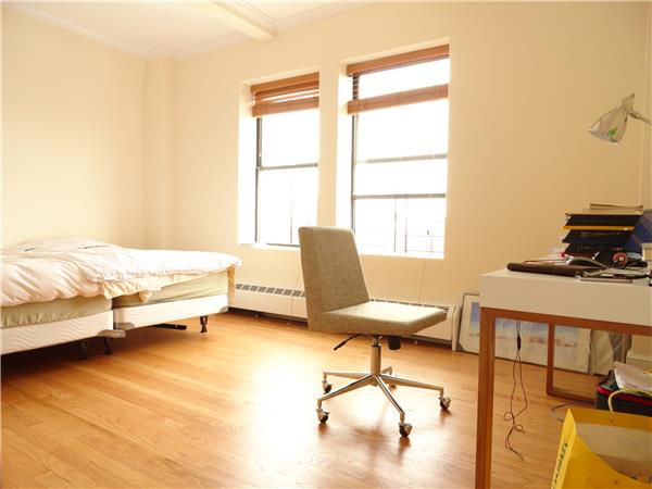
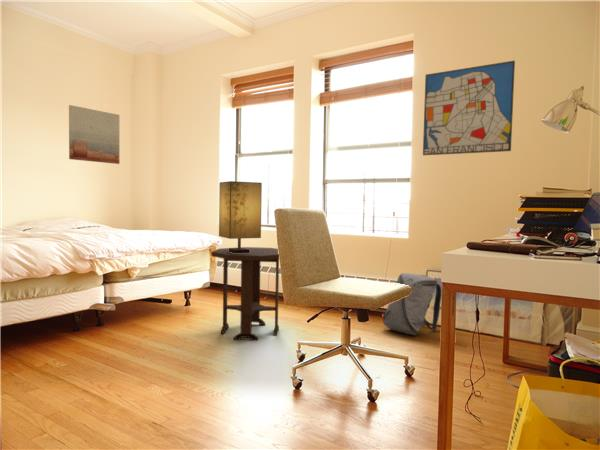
+ backpack (412, 302)
+ wall art (466, 110)
+ table lamp (239, 217)
+ side table (251, 291)
+ wall art (95, 136)
